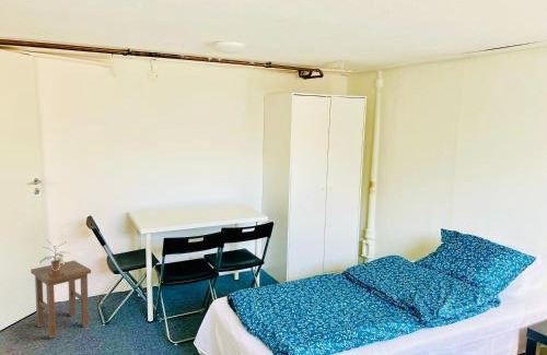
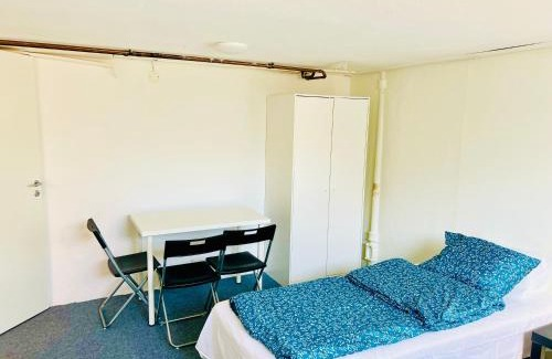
- potted plant (55, 252)
- stool (69, 297)
